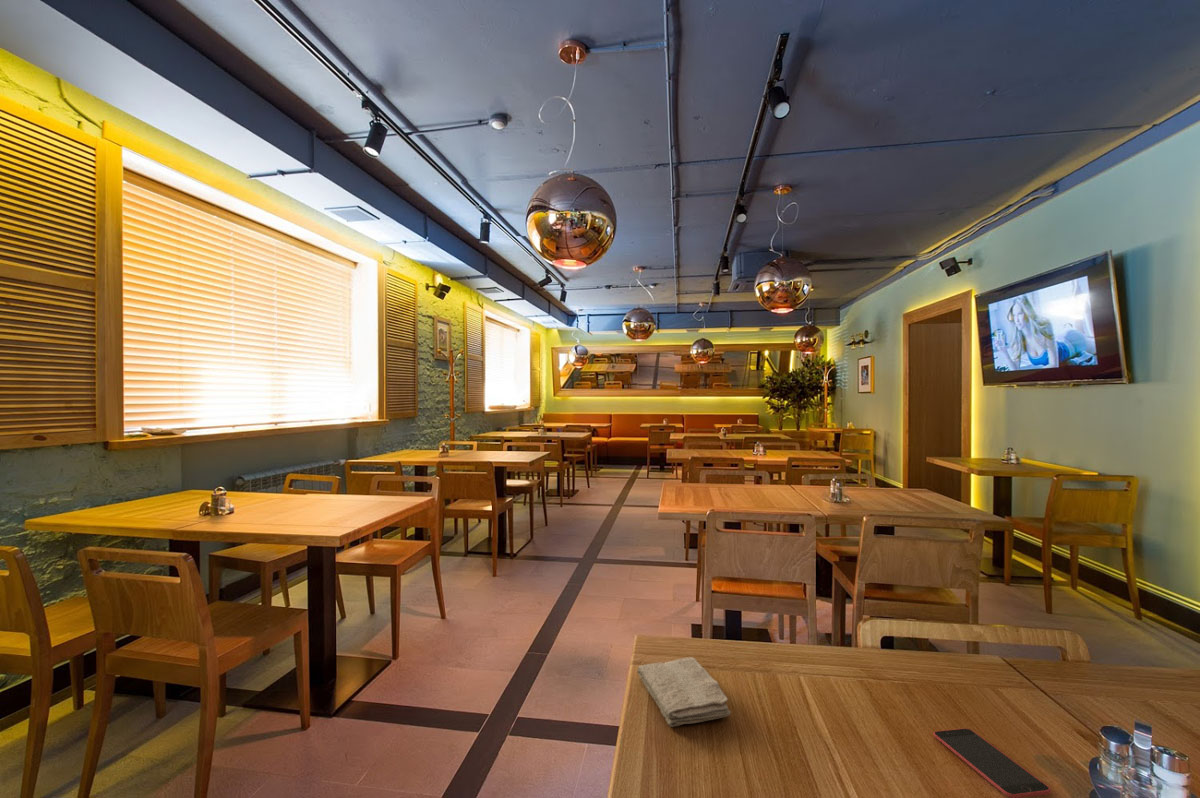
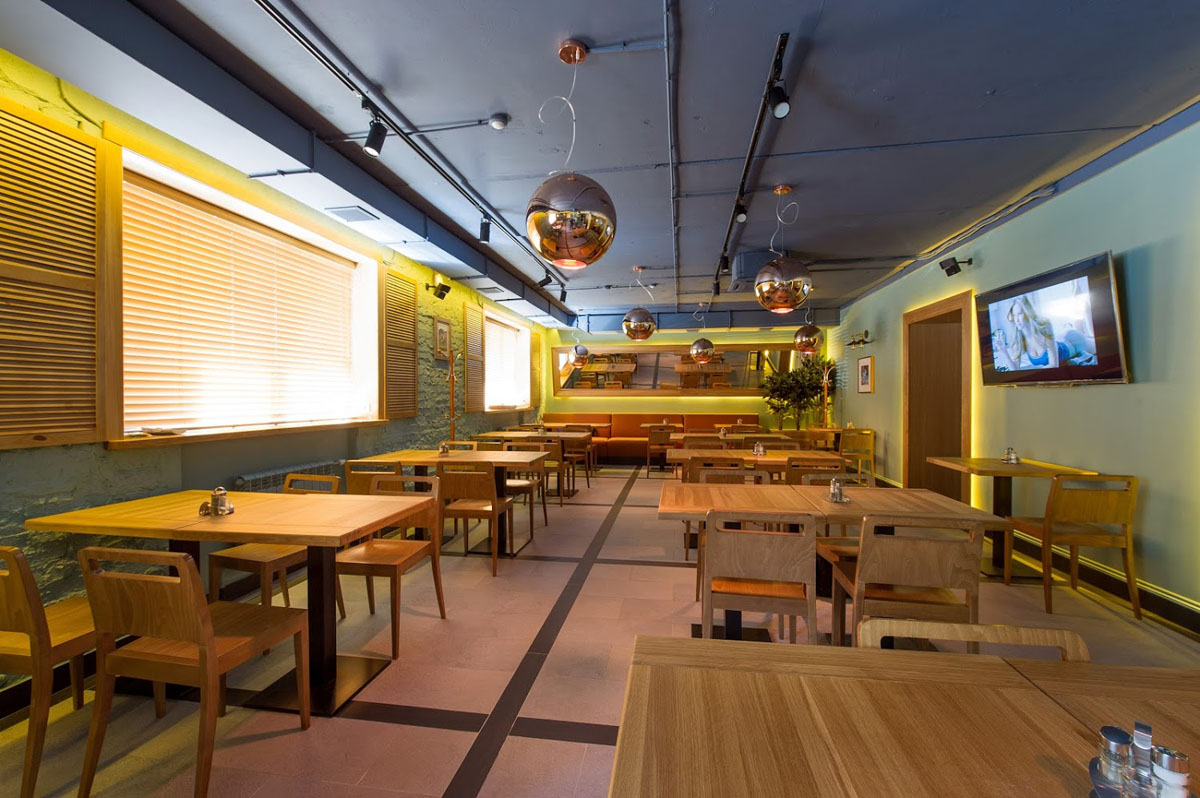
- smartphone (987, 760)
- washcloth (681, 687)
